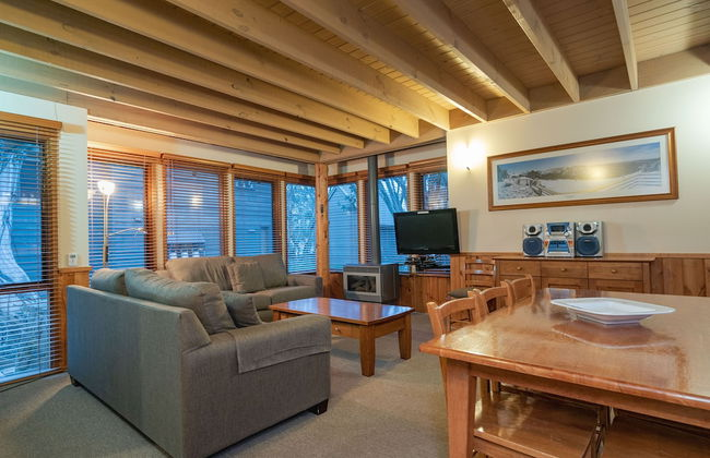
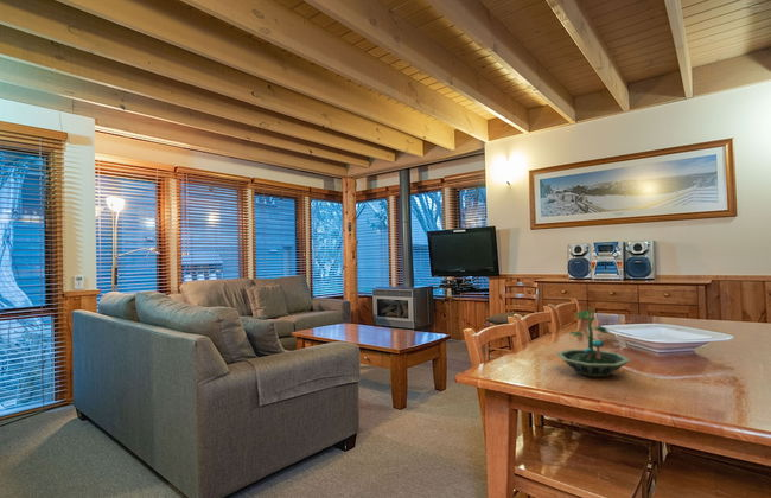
+ terrarium (590, 320)
